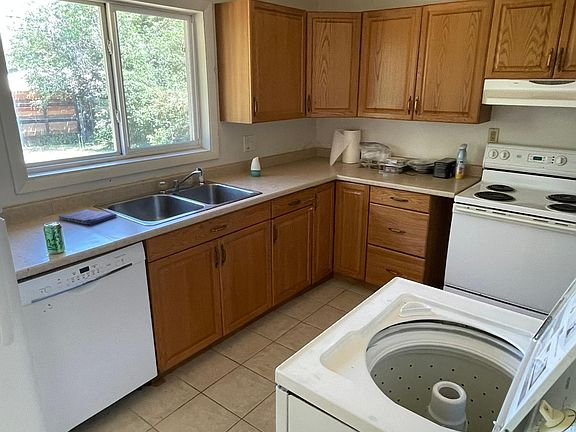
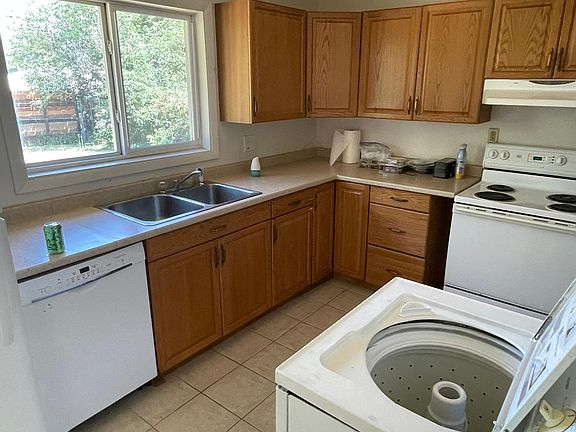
- dish towel (88, 215)
